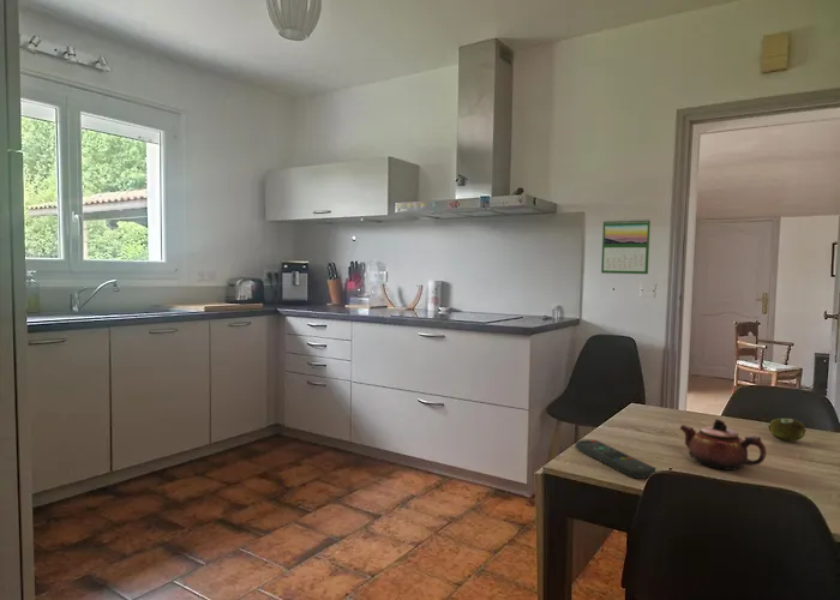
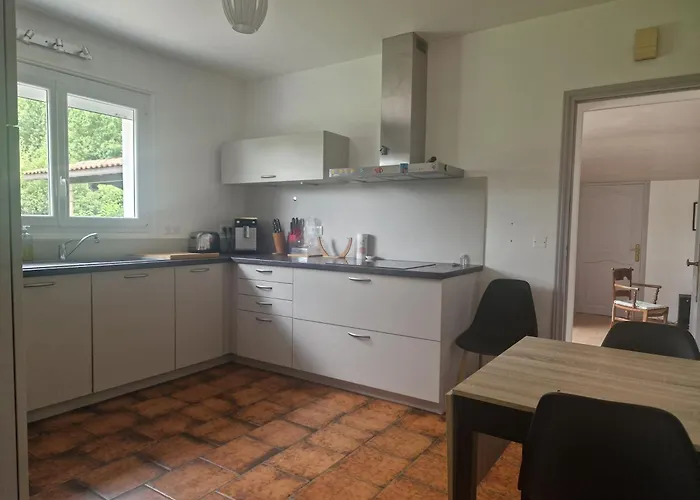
- calendar (625, 246)
- teapot (720, 442)
- fruit (787, 428)
- remote control (612, 456)
